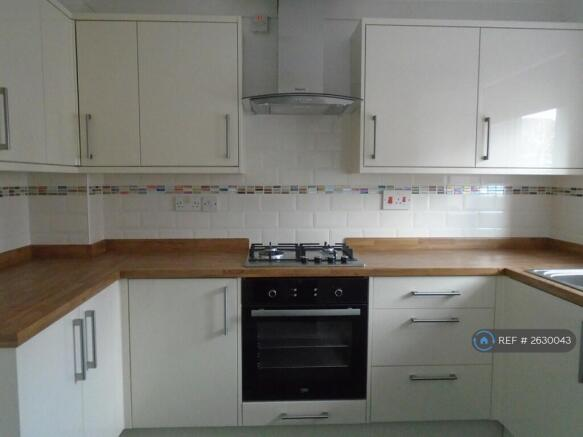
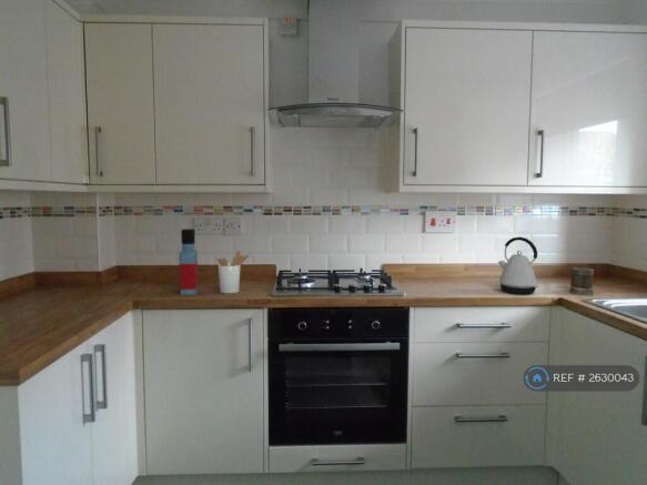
+ mug (580, 280)
+ bottle (188, 261)
+ utensil holder (233, 272)
+ kettle (517, 264)
